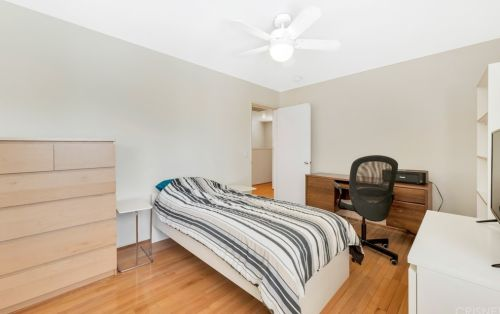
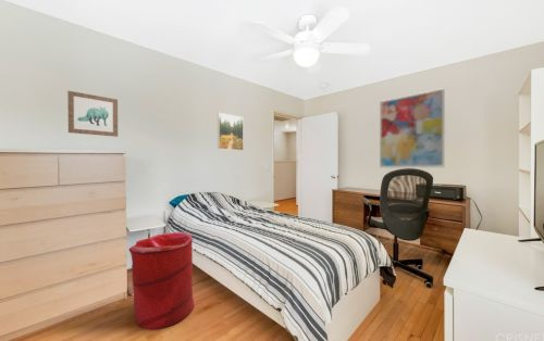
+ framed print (231, 132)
+ laundry hamper (163, 274)
+ wall art (409, 131)
+ wall art (94, 115)
